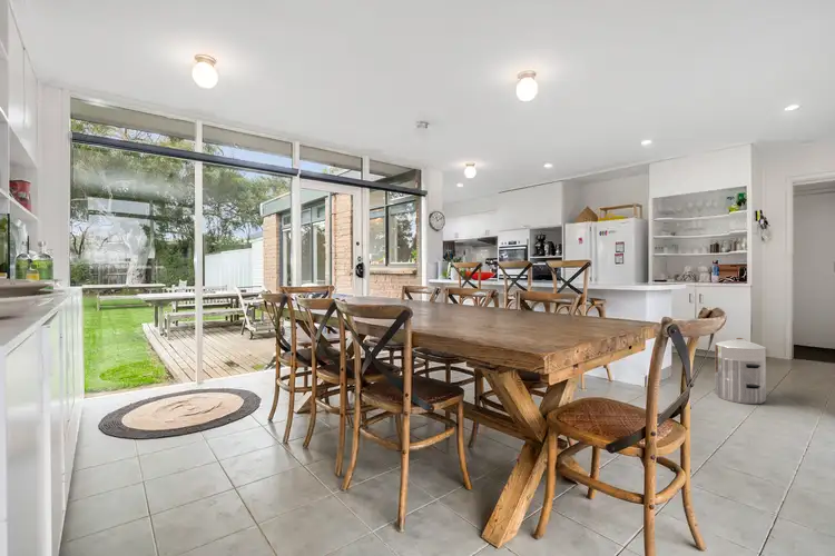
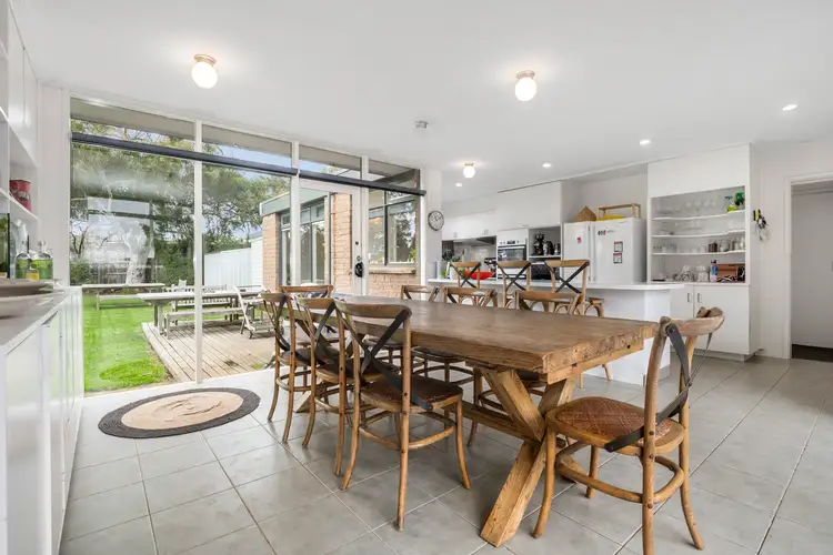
- waste bin (739, 368)
